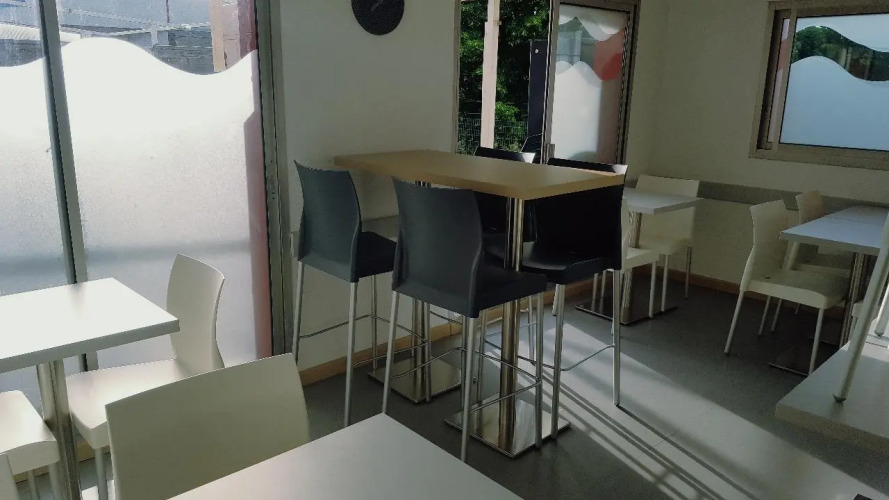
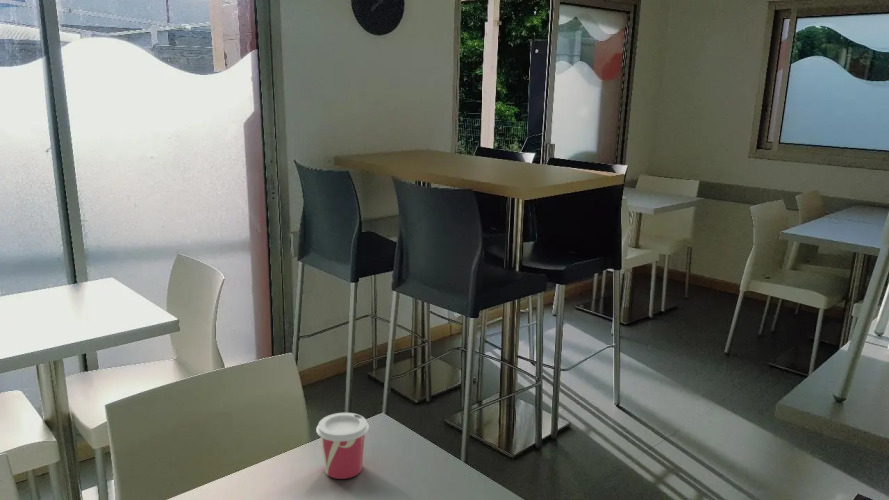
+ cup (343, 446)
